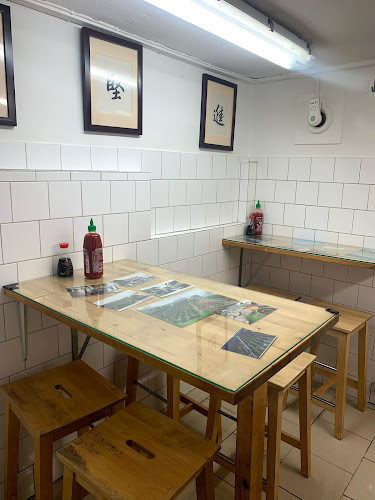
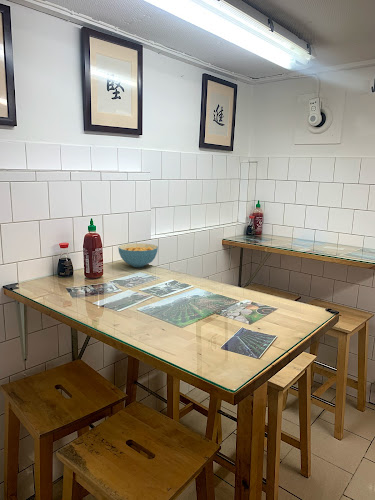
+ cereal bowl (138, 256)
